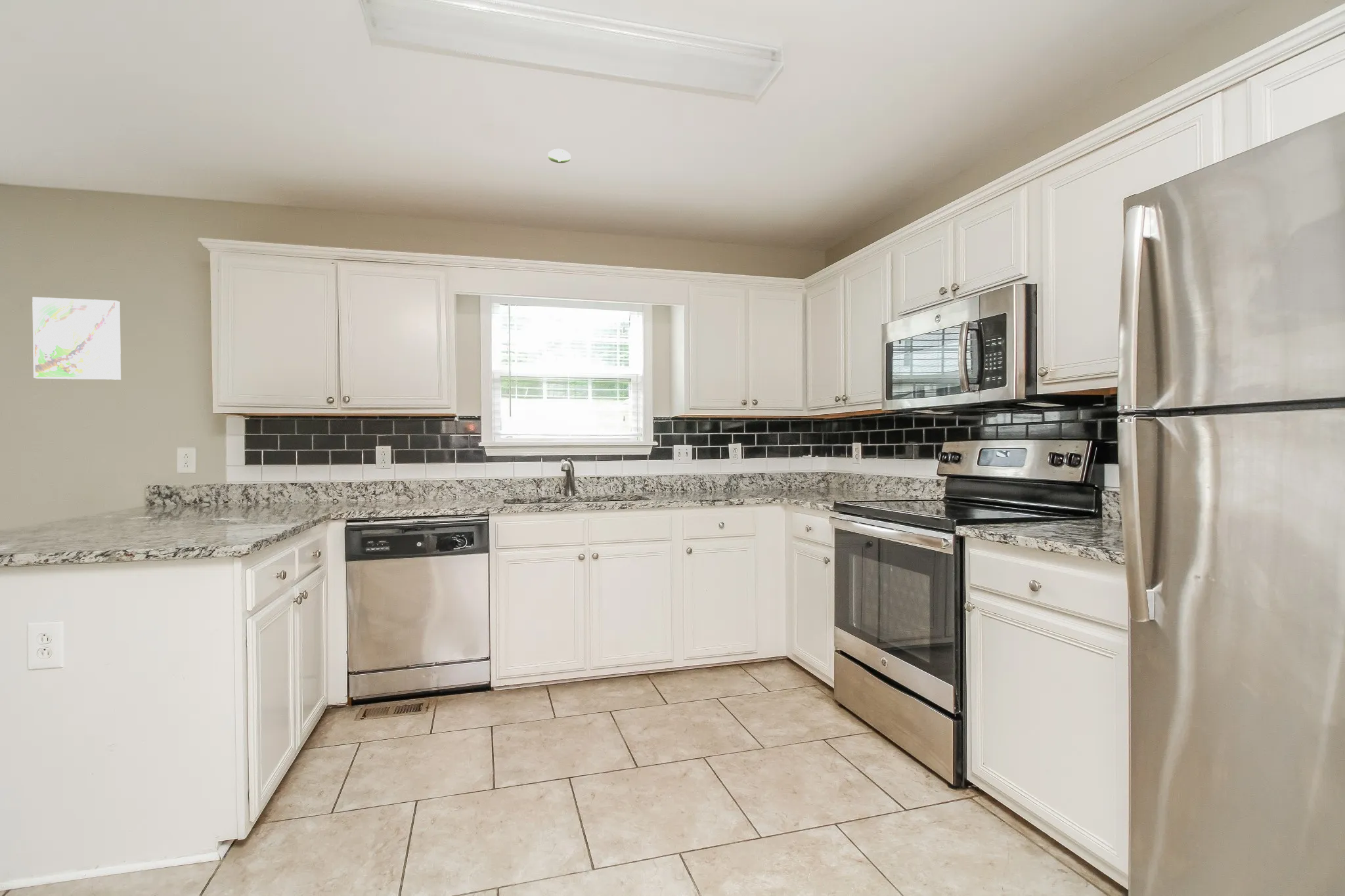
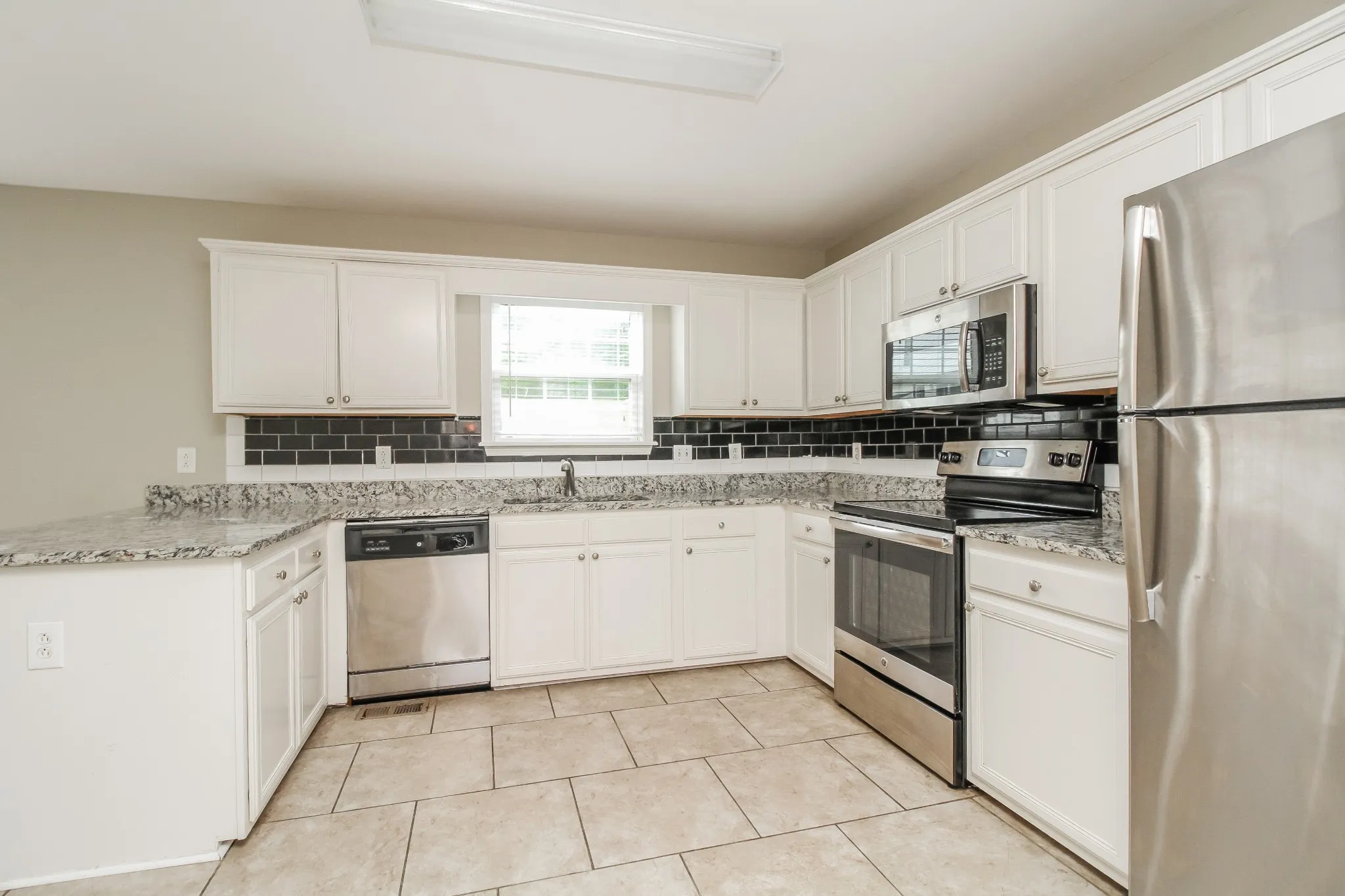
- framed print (77, 339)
- smoke detector (559, 156)
